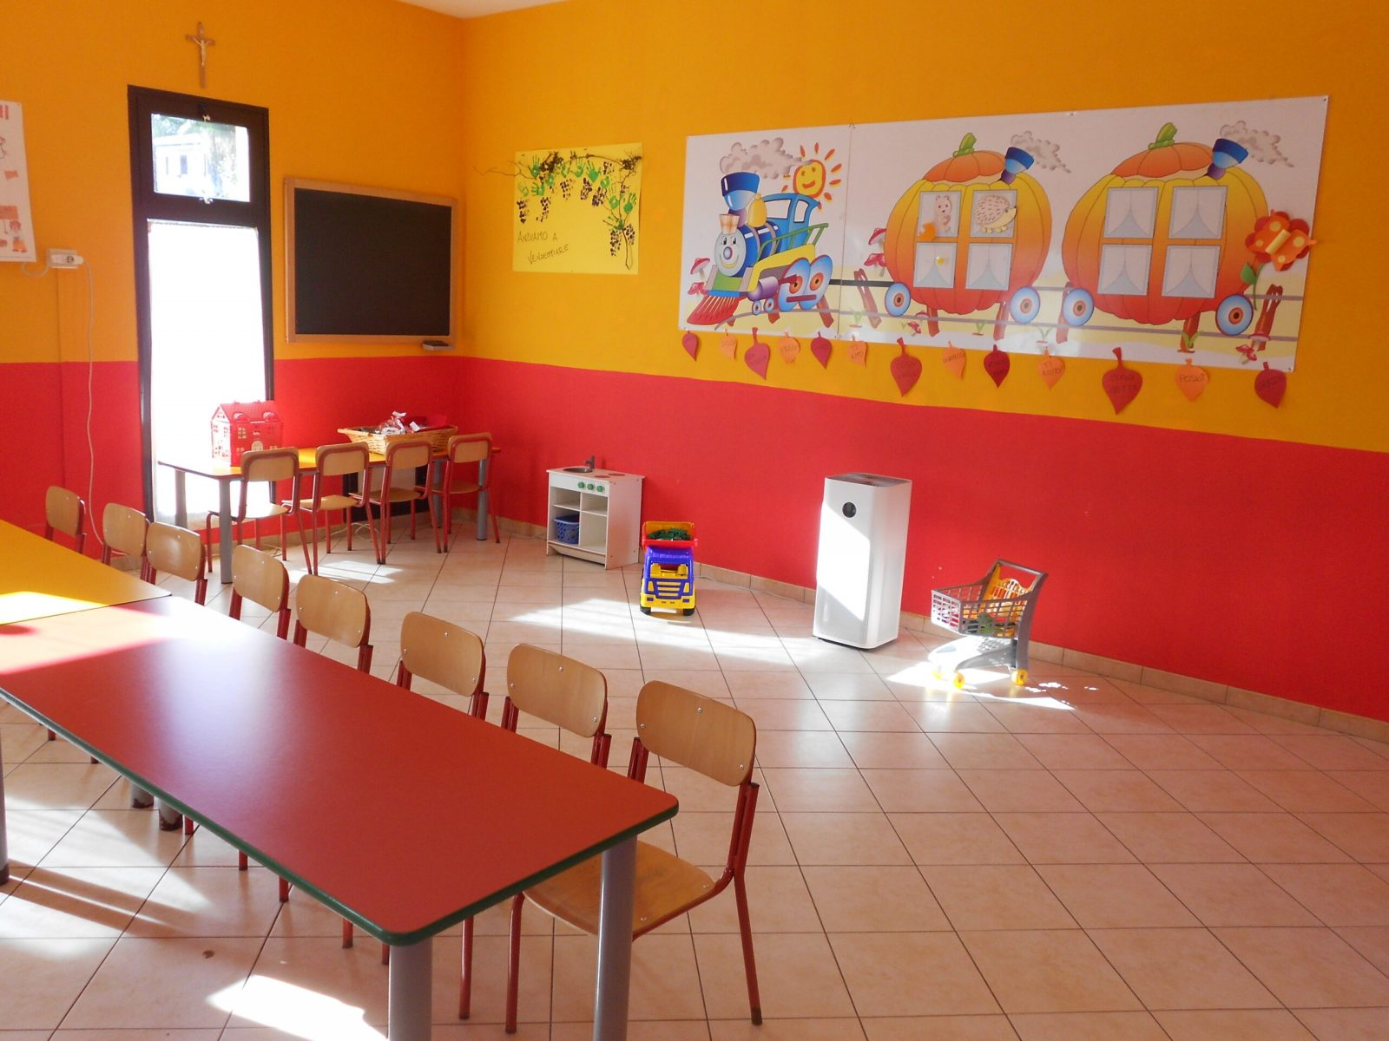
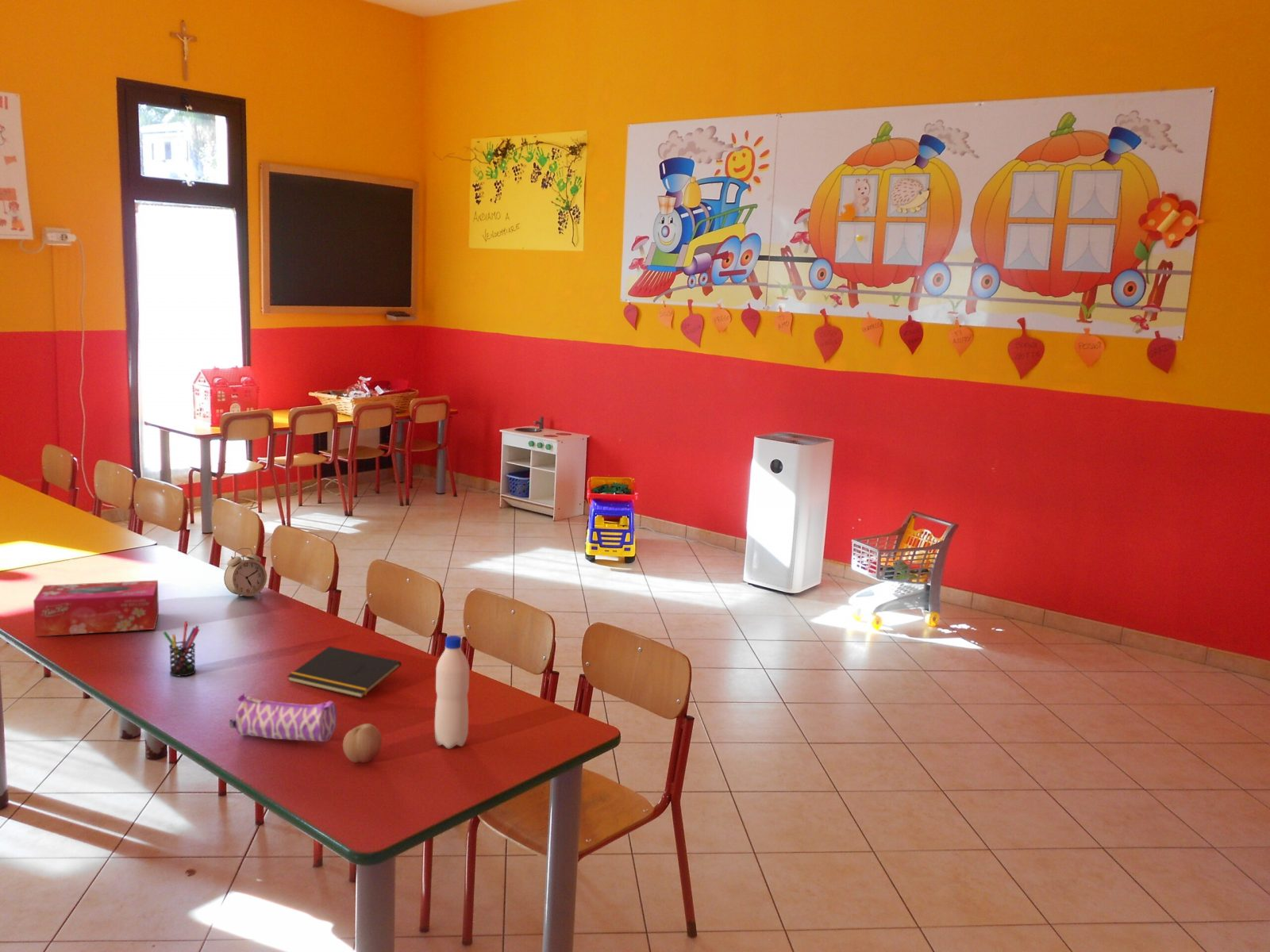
+ tissue box (98, 607)
+ water bottle (452, 690)
+ pencil case (286, 716)
+ pen holder (179, 647)
+ notepad (344, 670)
+ alarm clock (245, 572)
+ fruit (362, 743)
